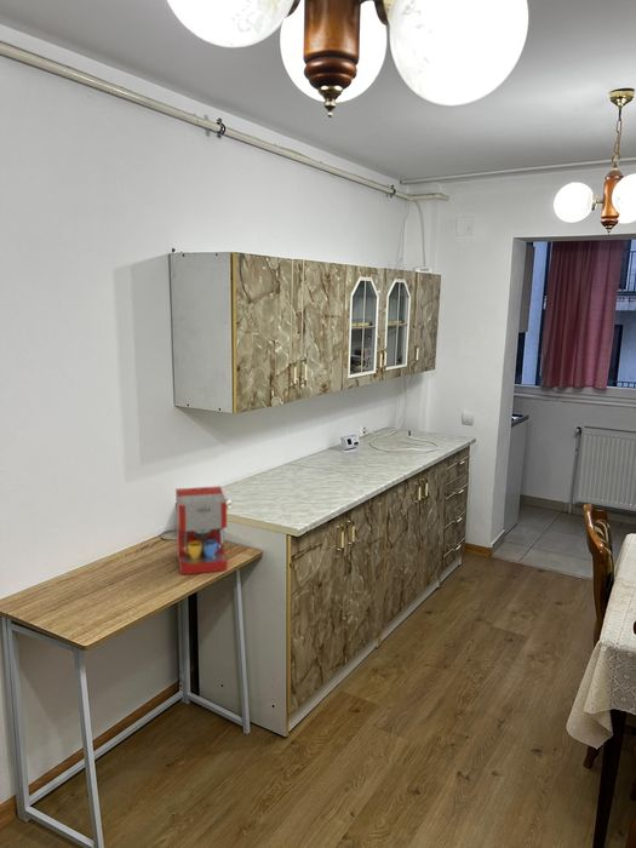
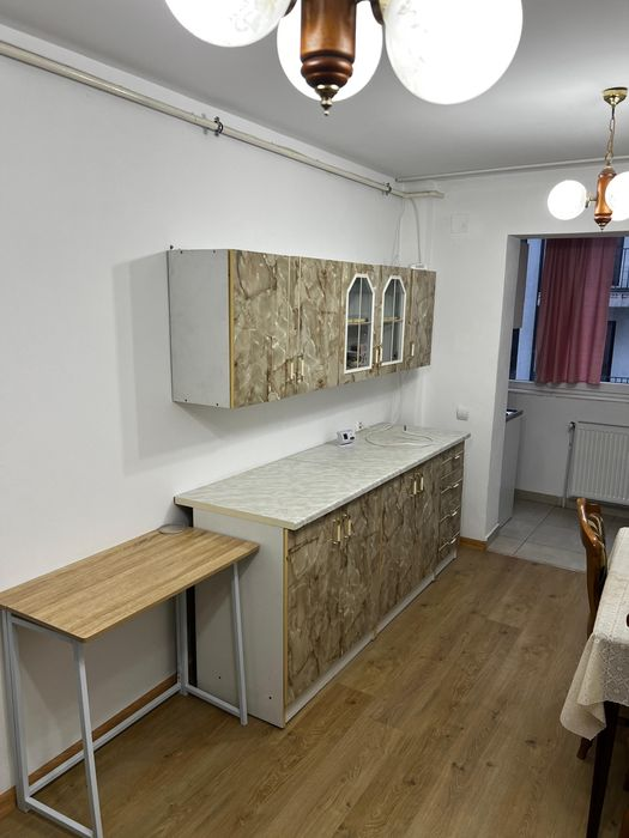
- coffee maker (200, 527)
